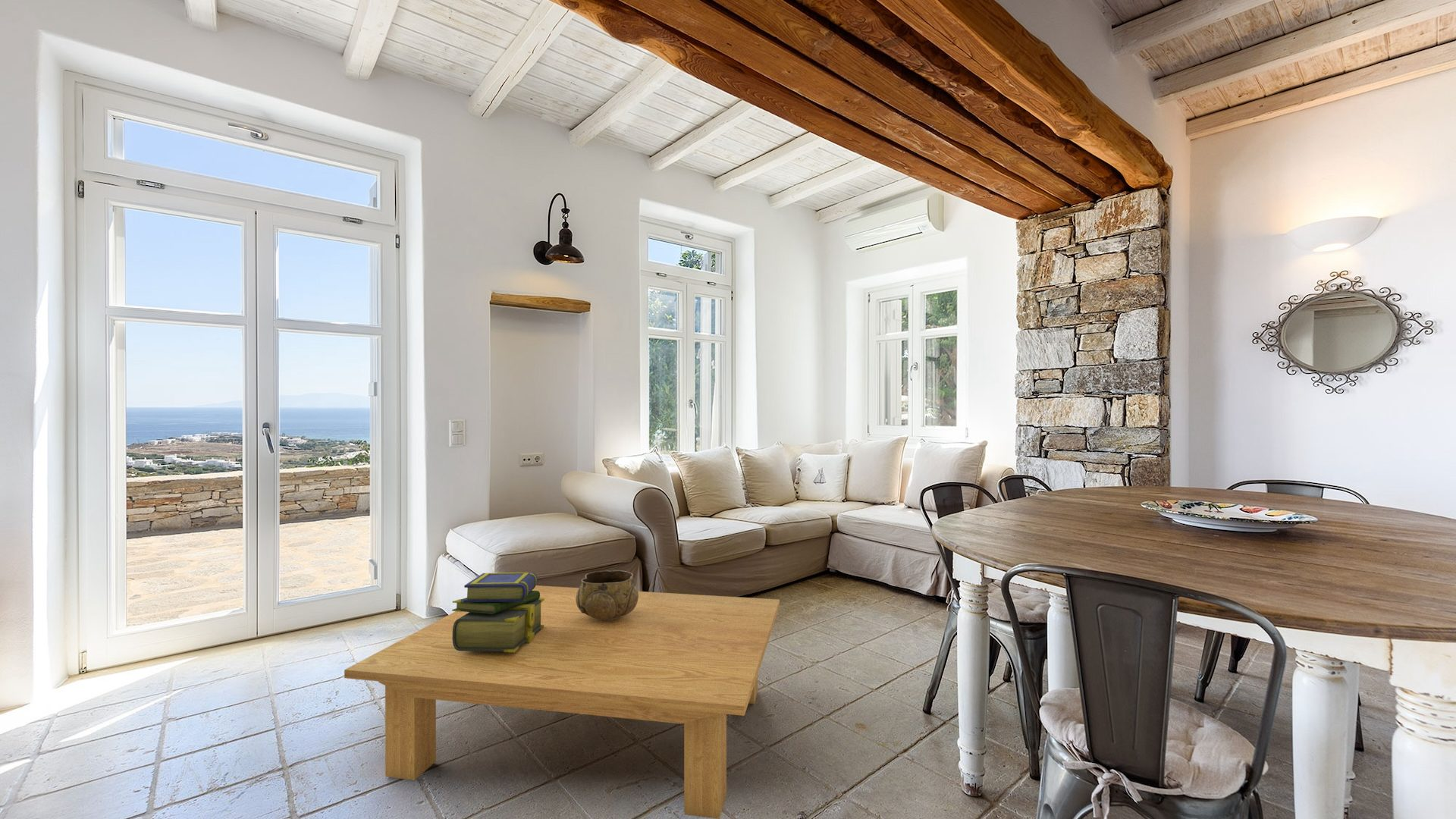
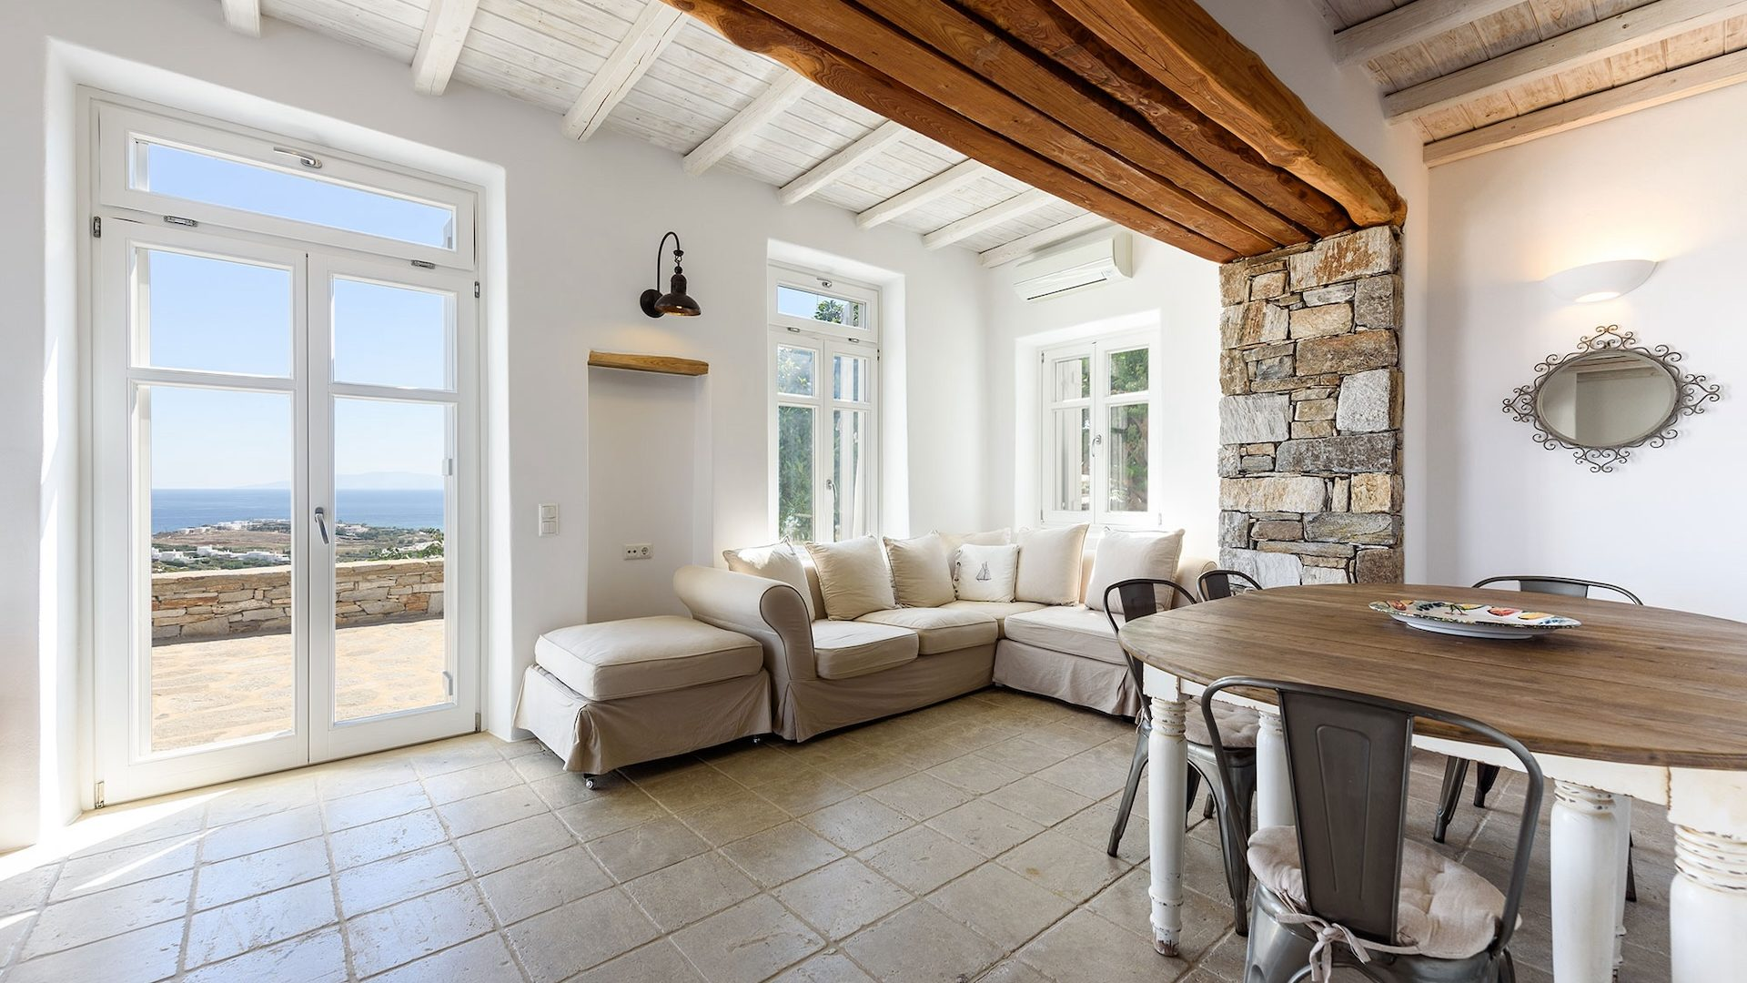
- coffee table (595, 679)
- stack of books (500, 606)
- decorative bowl (607, 595)
